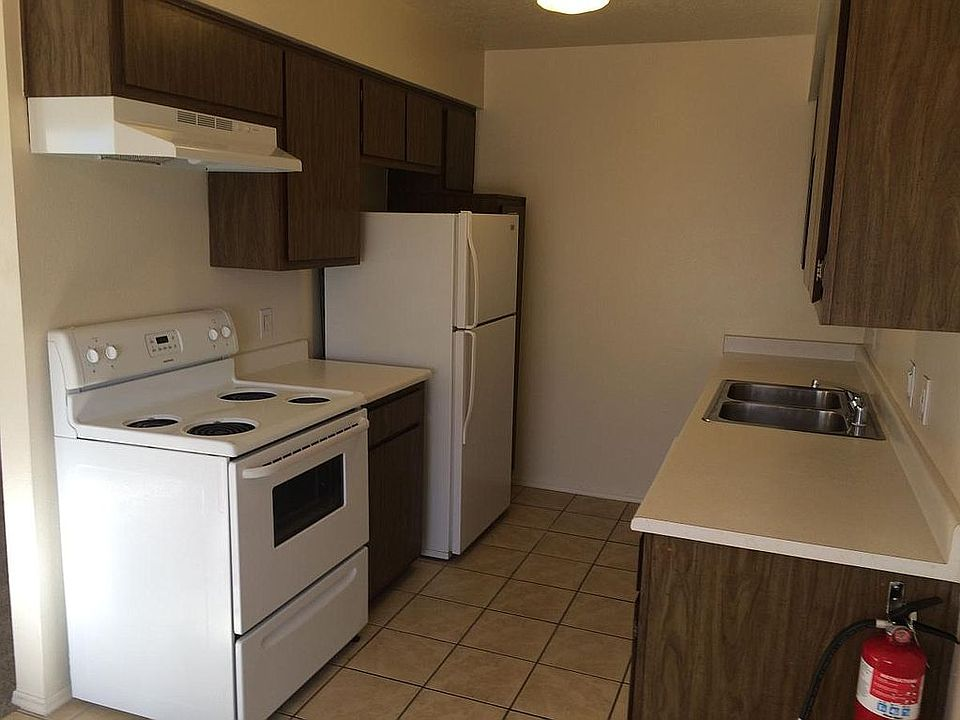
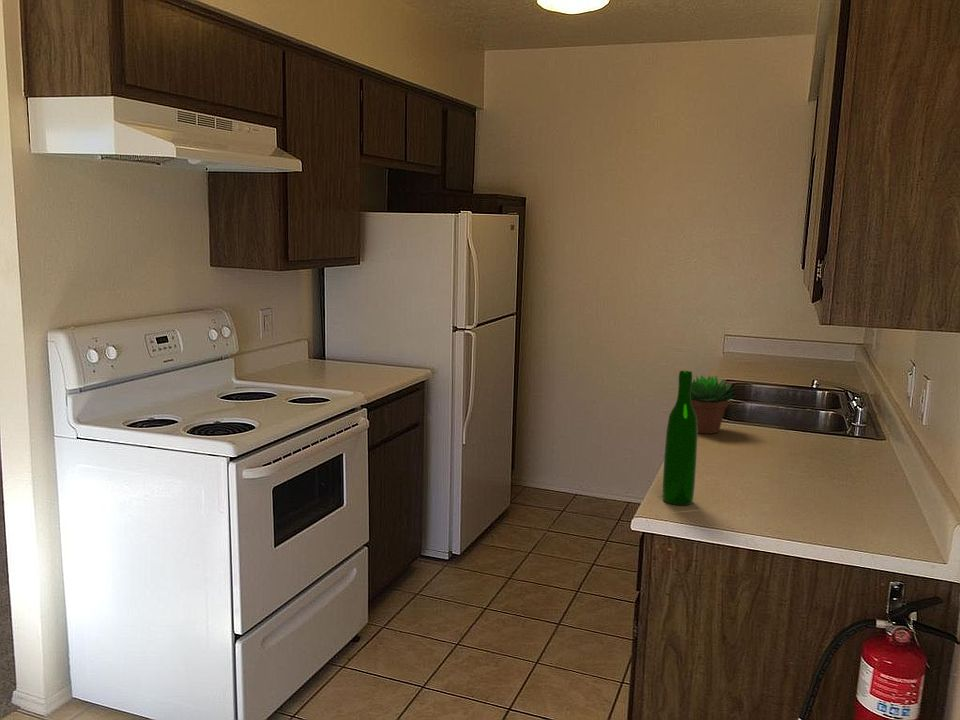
+ wine bottle (681, 437)
+ succulent plant (707, 402)
